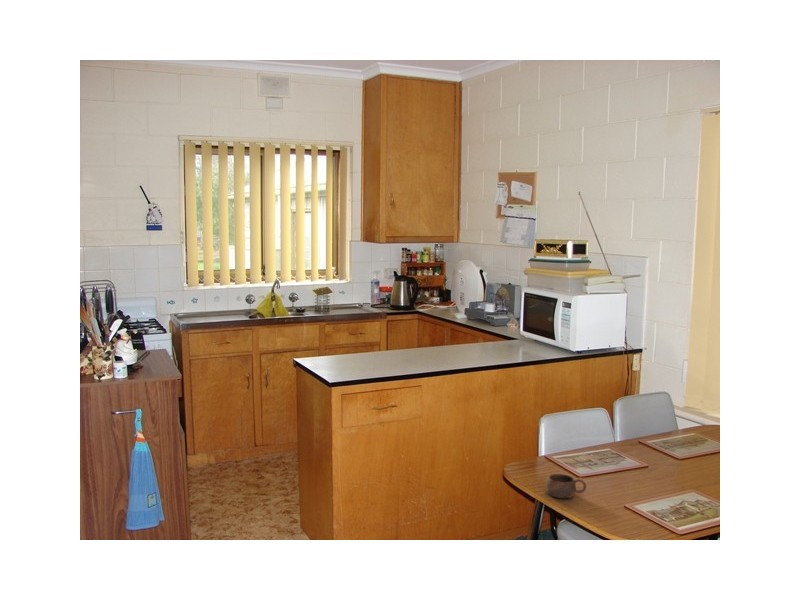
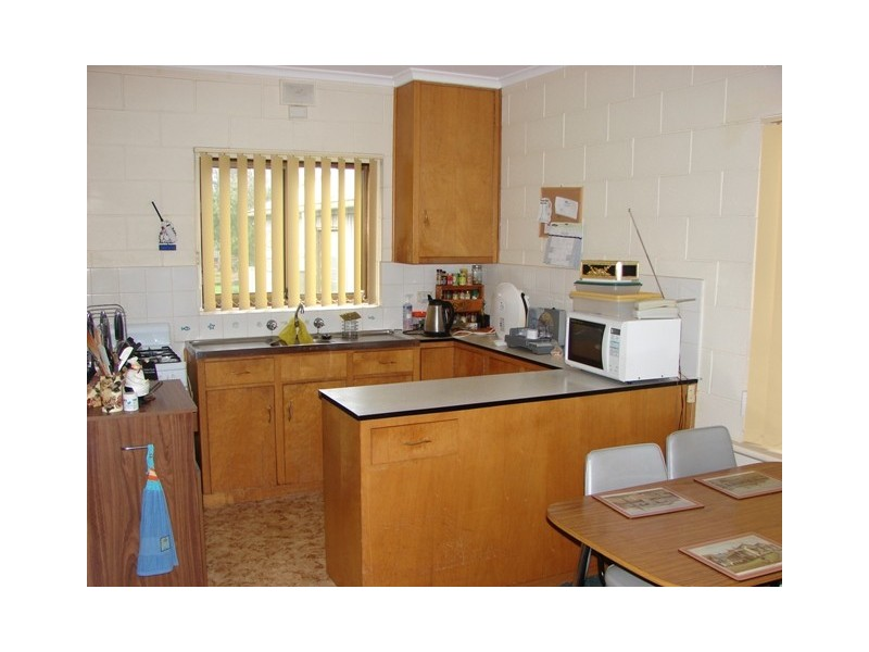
- cup (565, 486)
